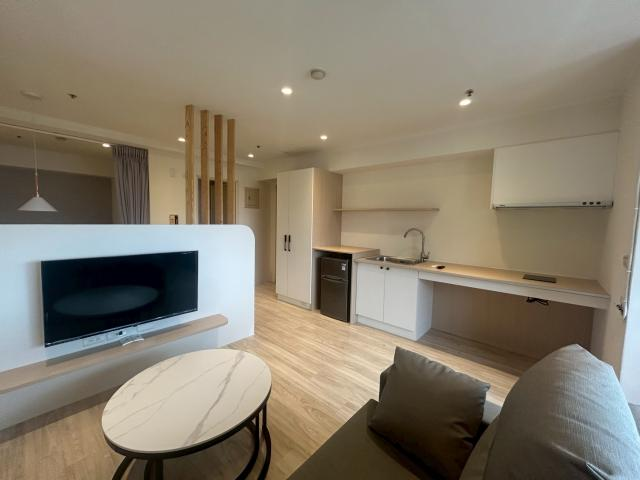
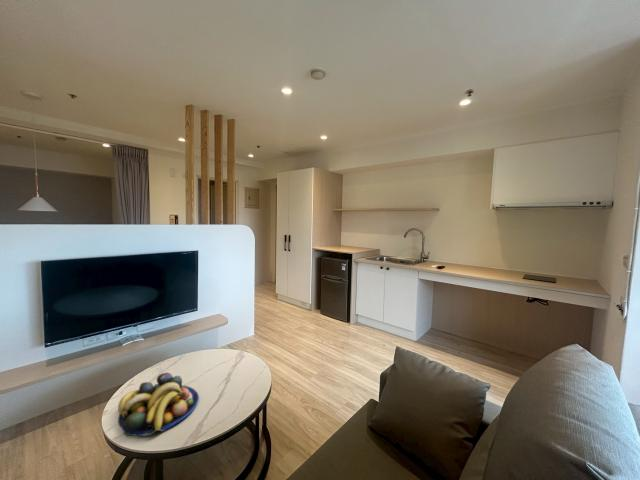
+ fruit bowl (161, 395)
